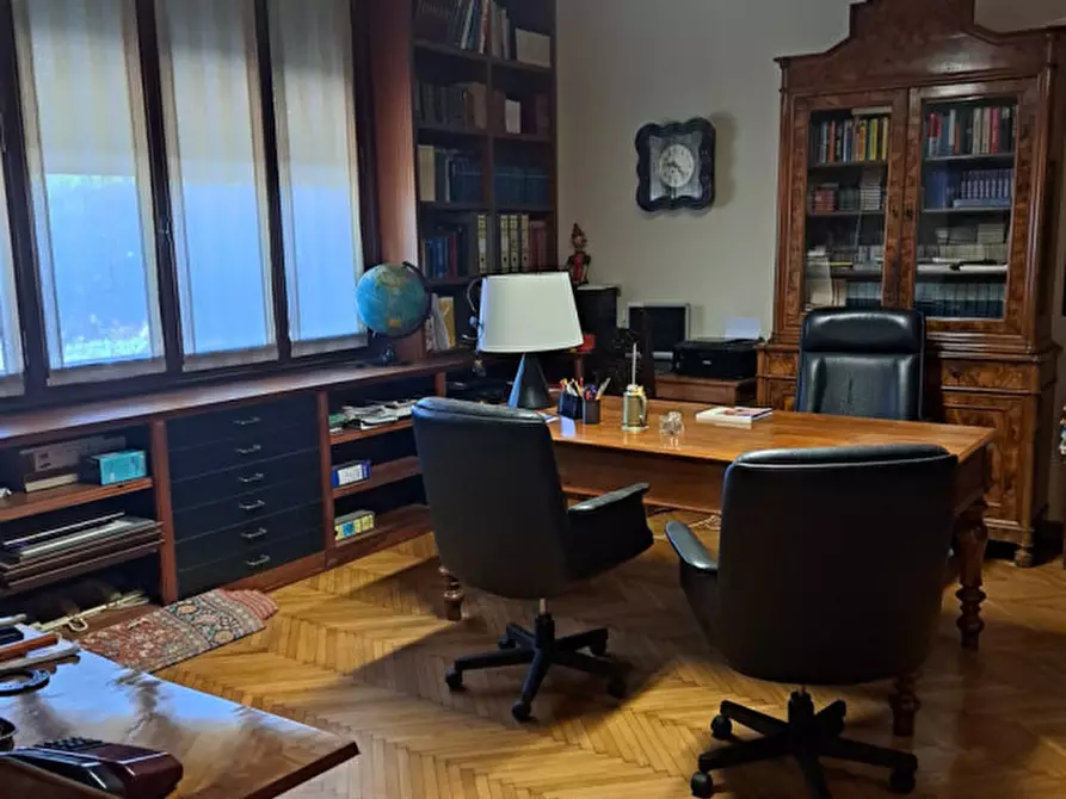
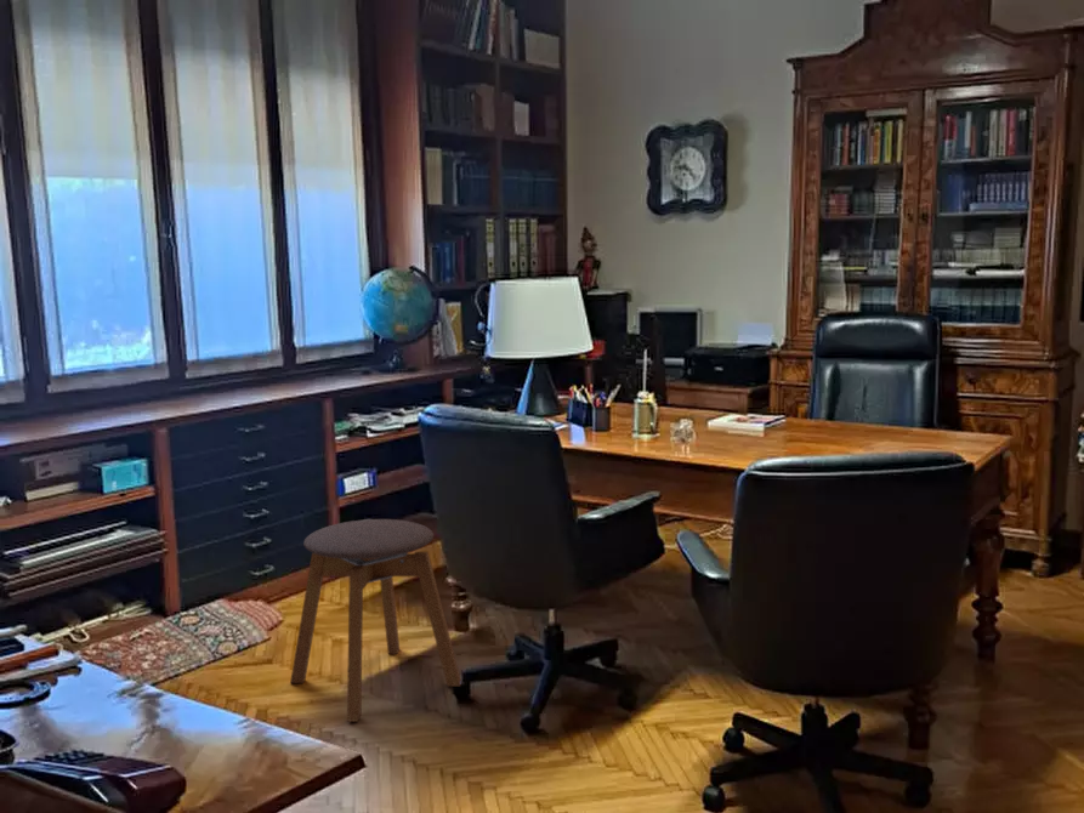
+ stool (362, 607)
